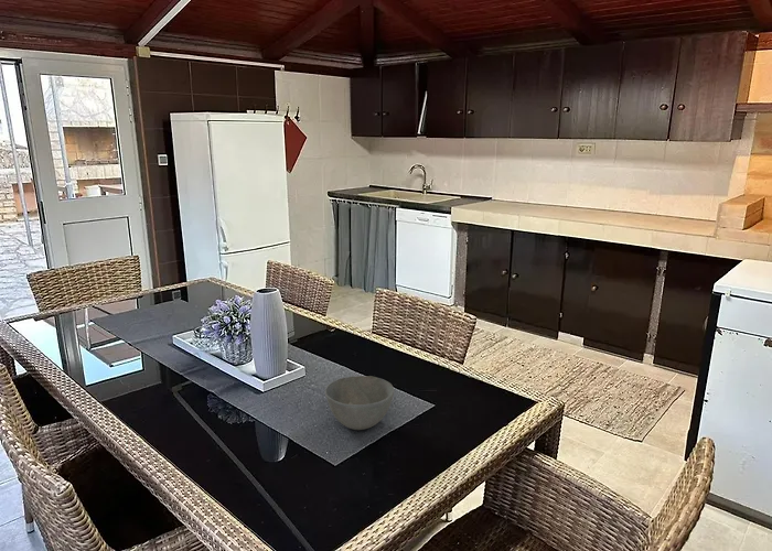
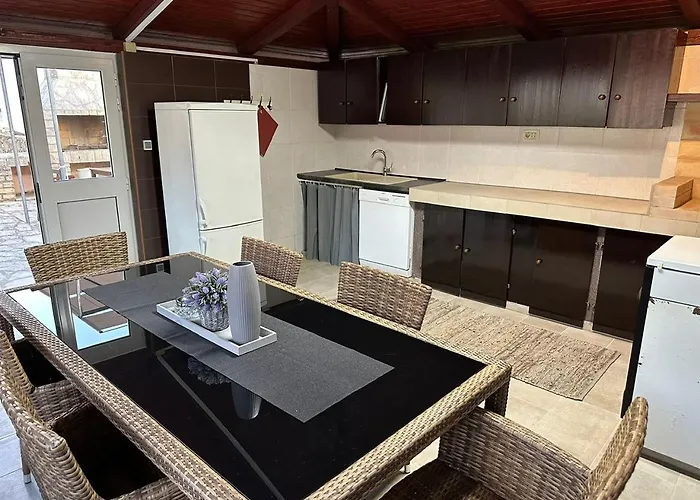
- bowl (360, 406)
